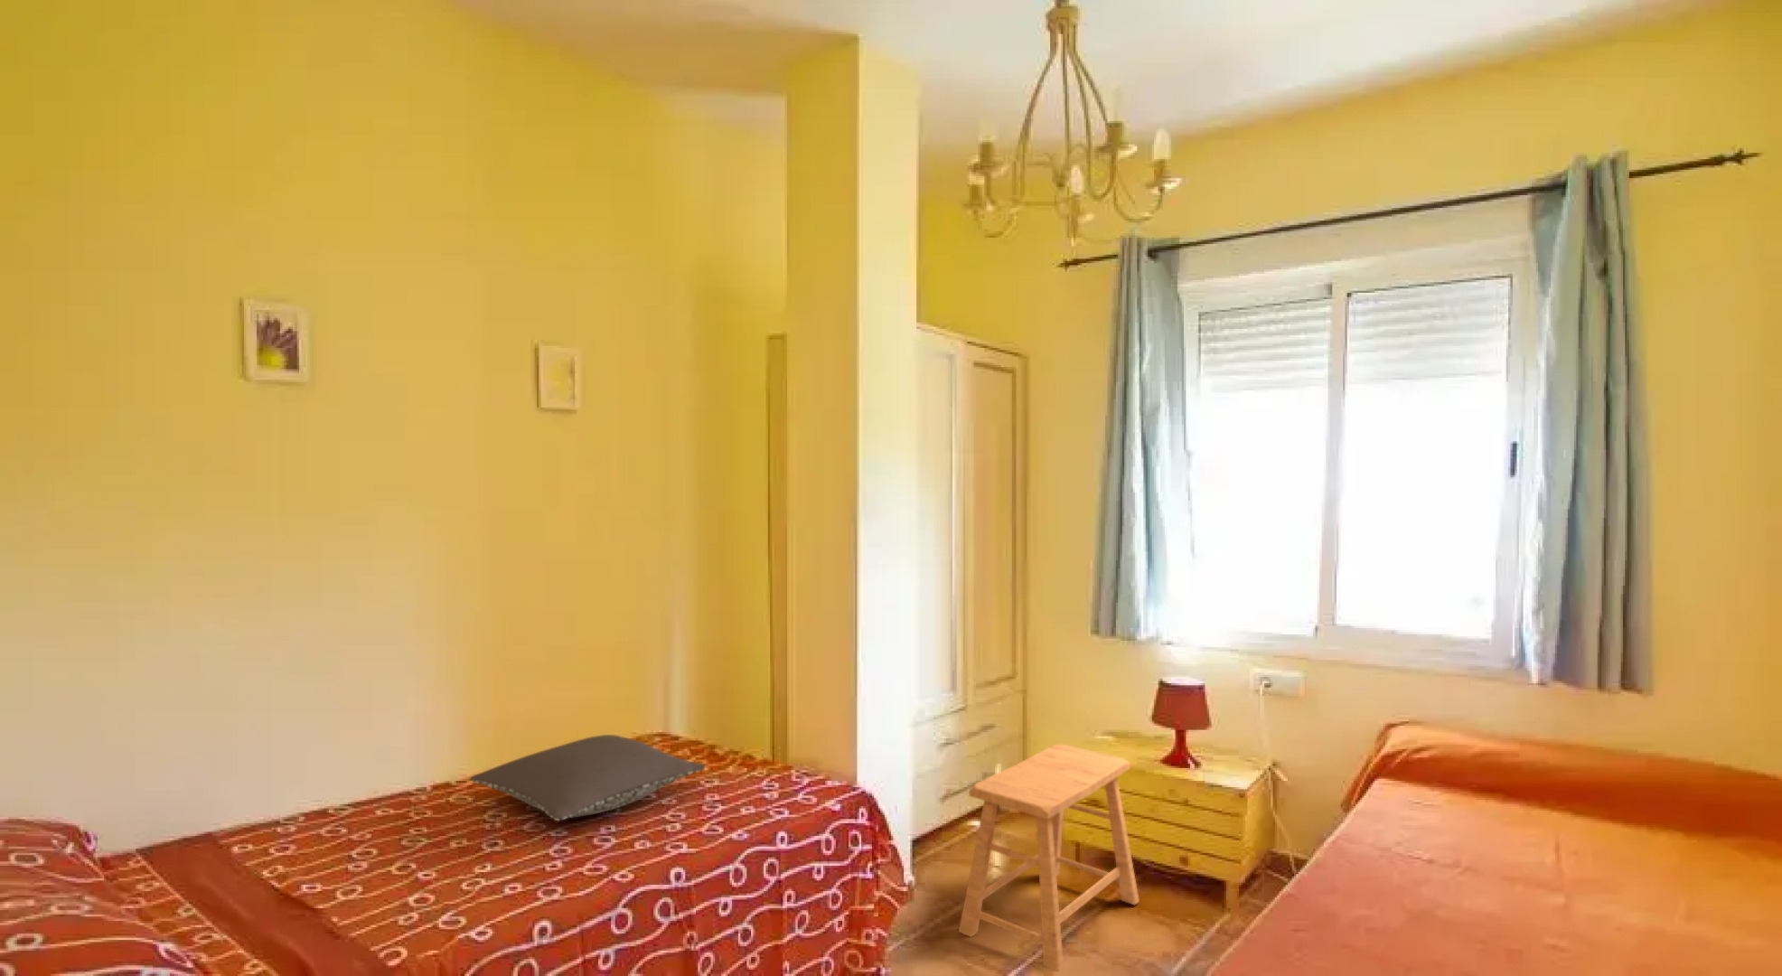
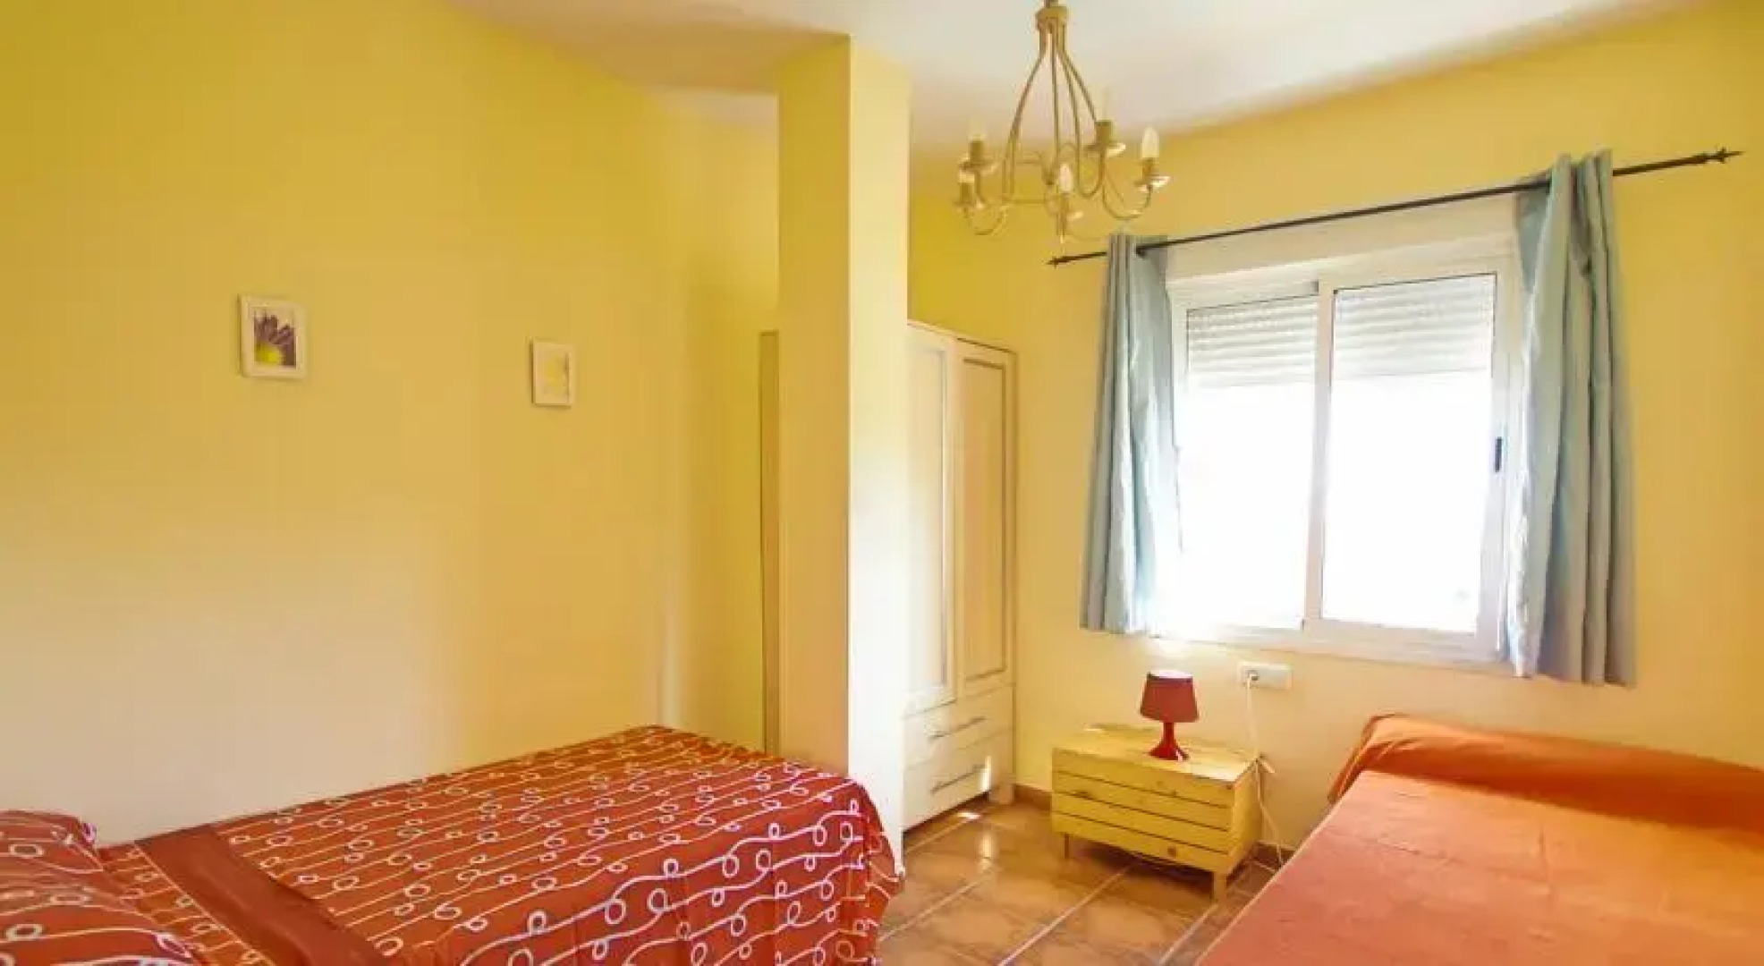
- pillow (589, 773)
- stool (1053, 844)
